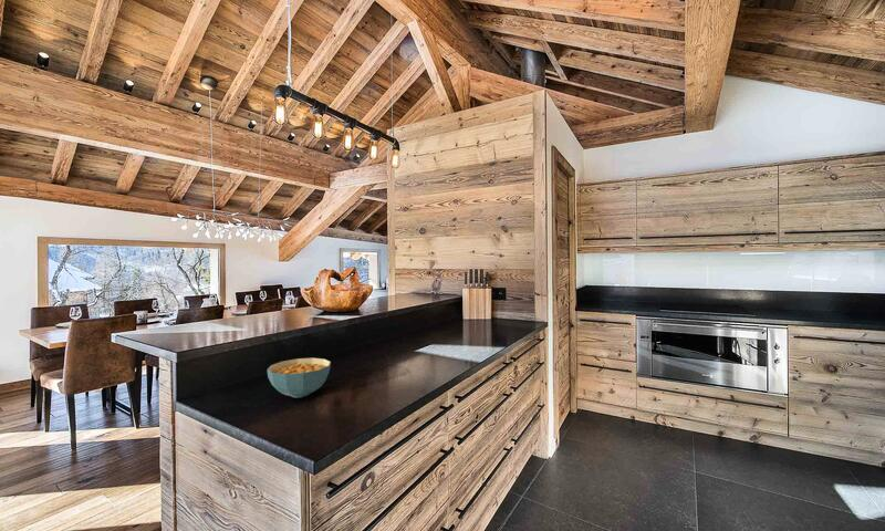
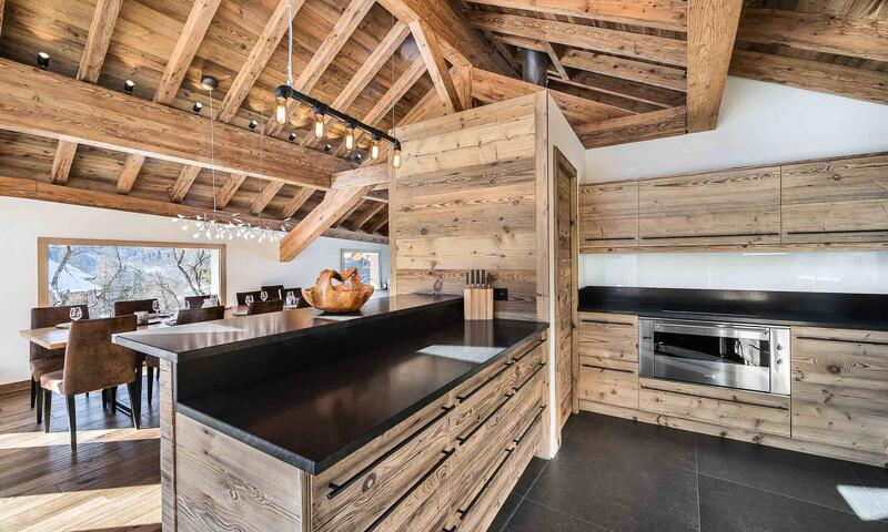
- cereal bowl (300, 379)
